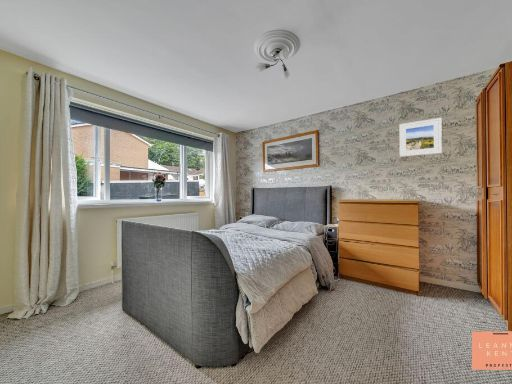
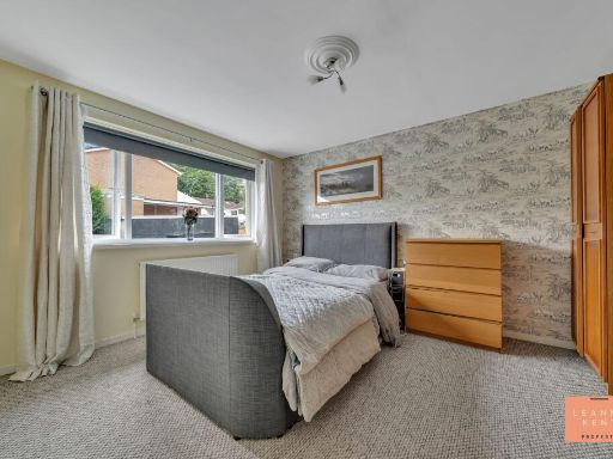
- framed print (419, 138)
